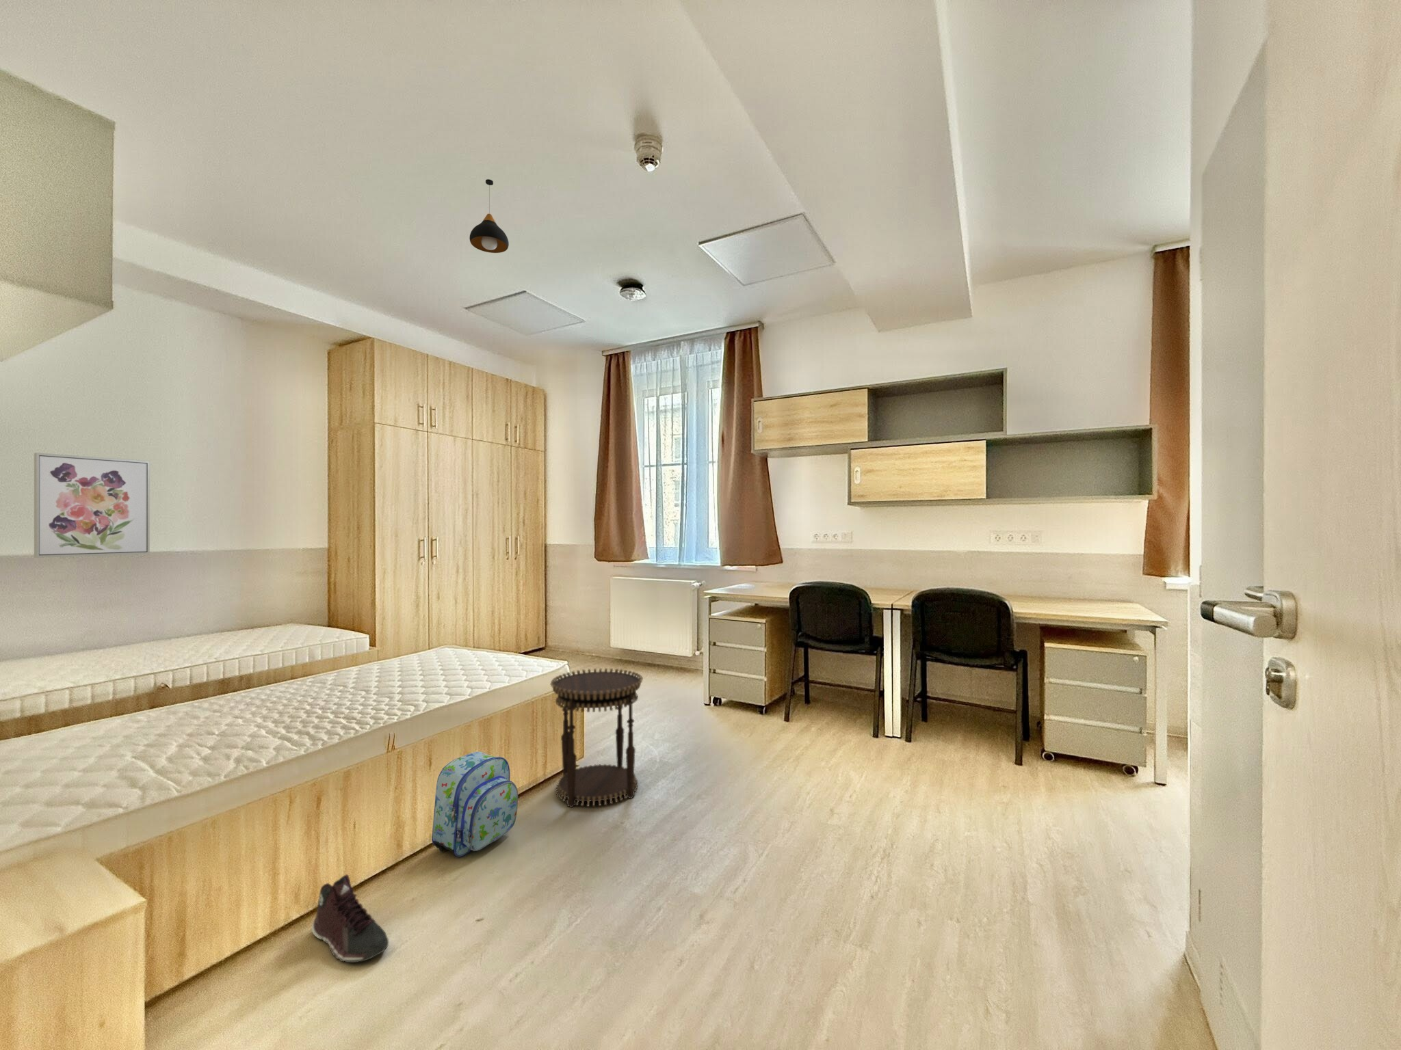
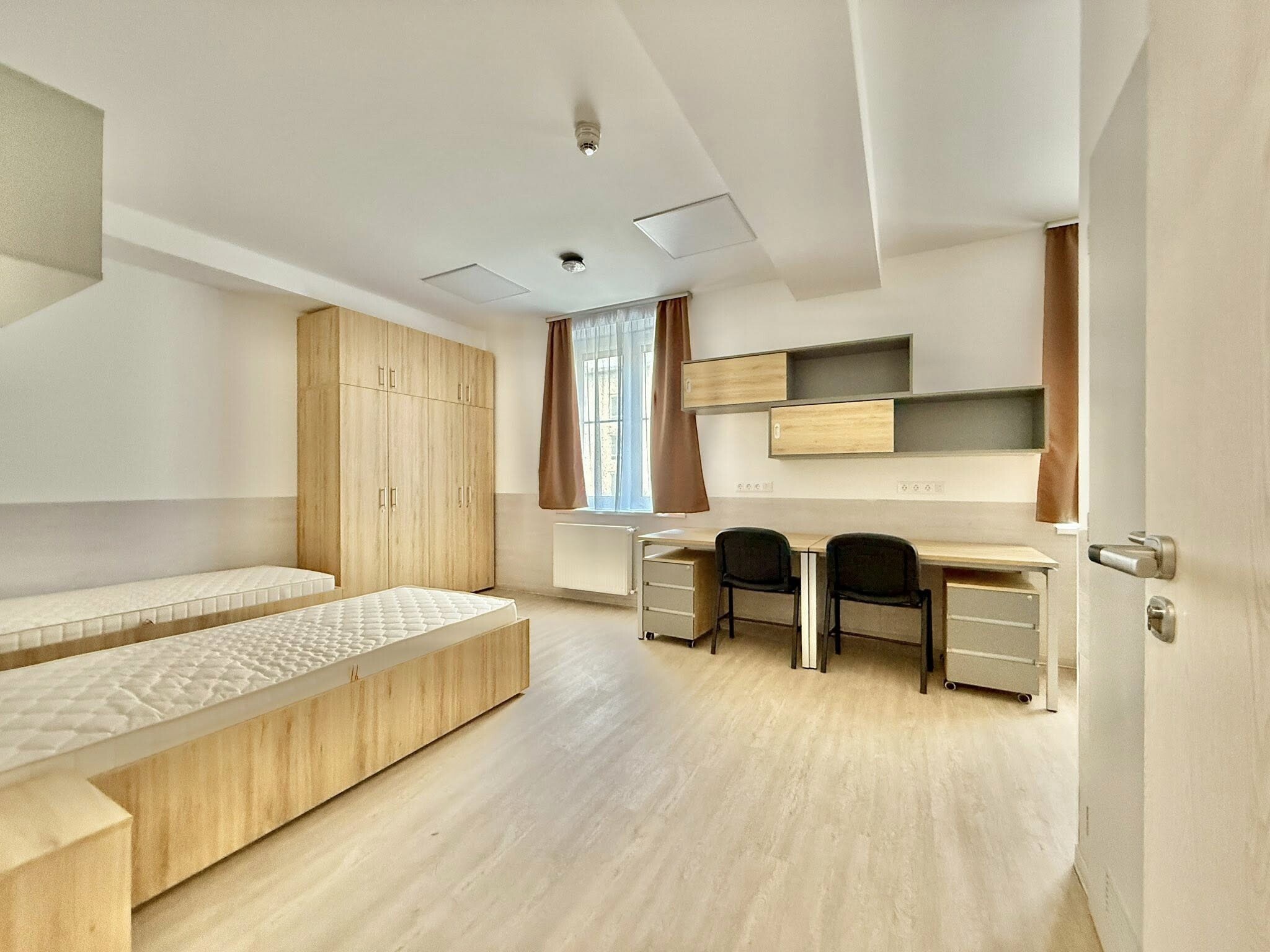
- sneaker (346, 912)
- backpack (478, 800)
- pendant light (489, 215)
- wall art (95, 506)
- side table (616, 733)
